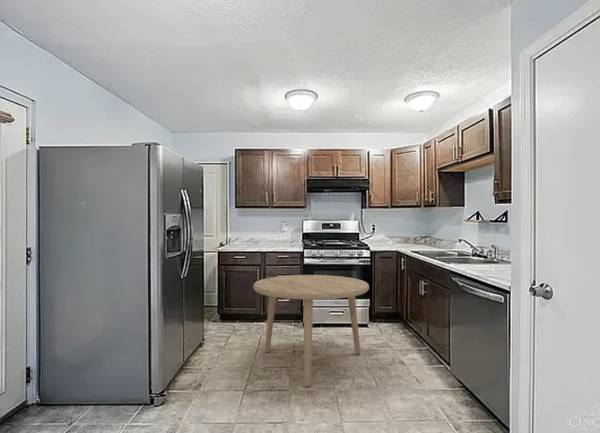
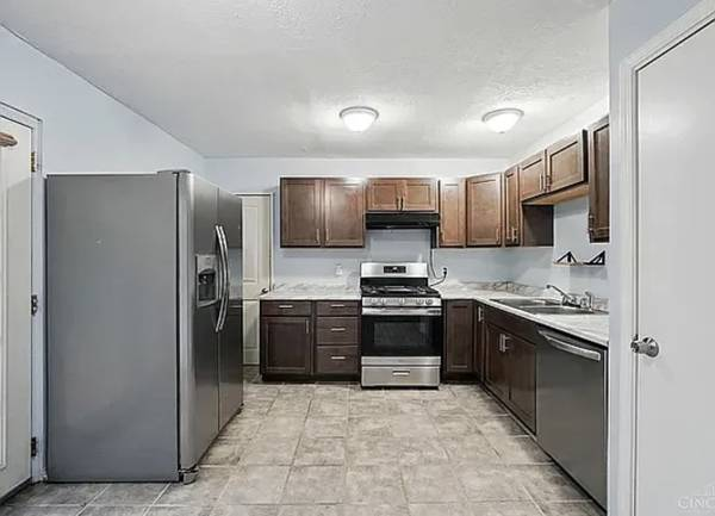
- dining table (311, 322)
